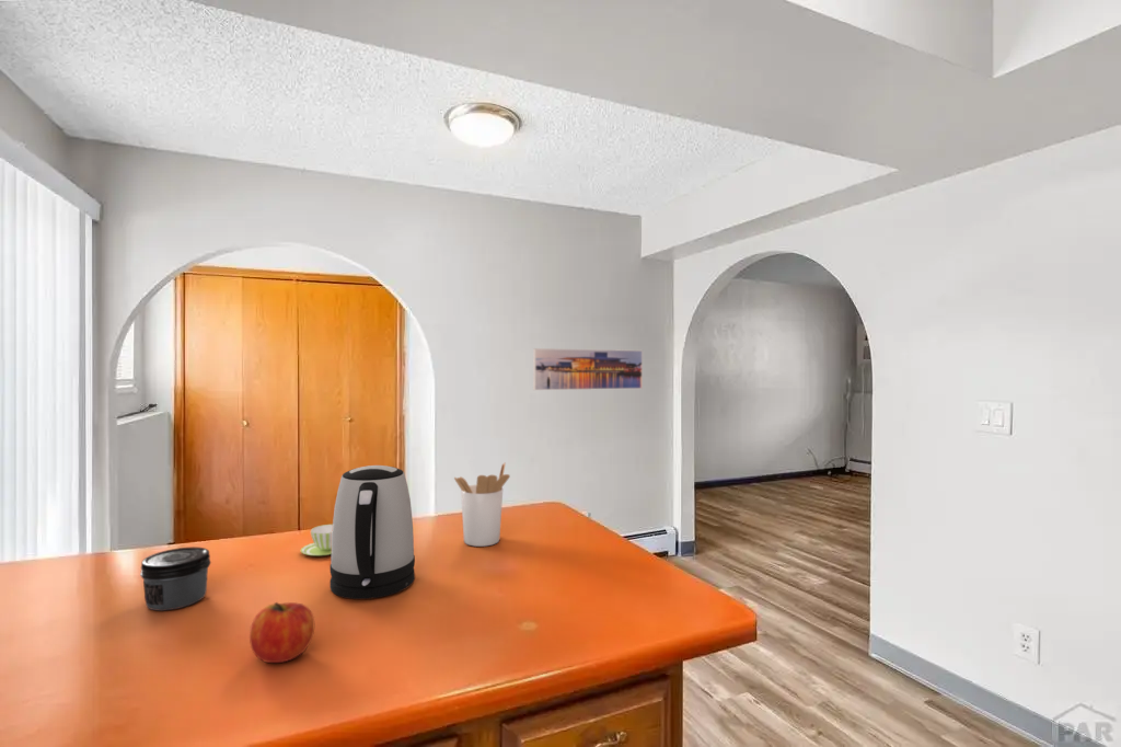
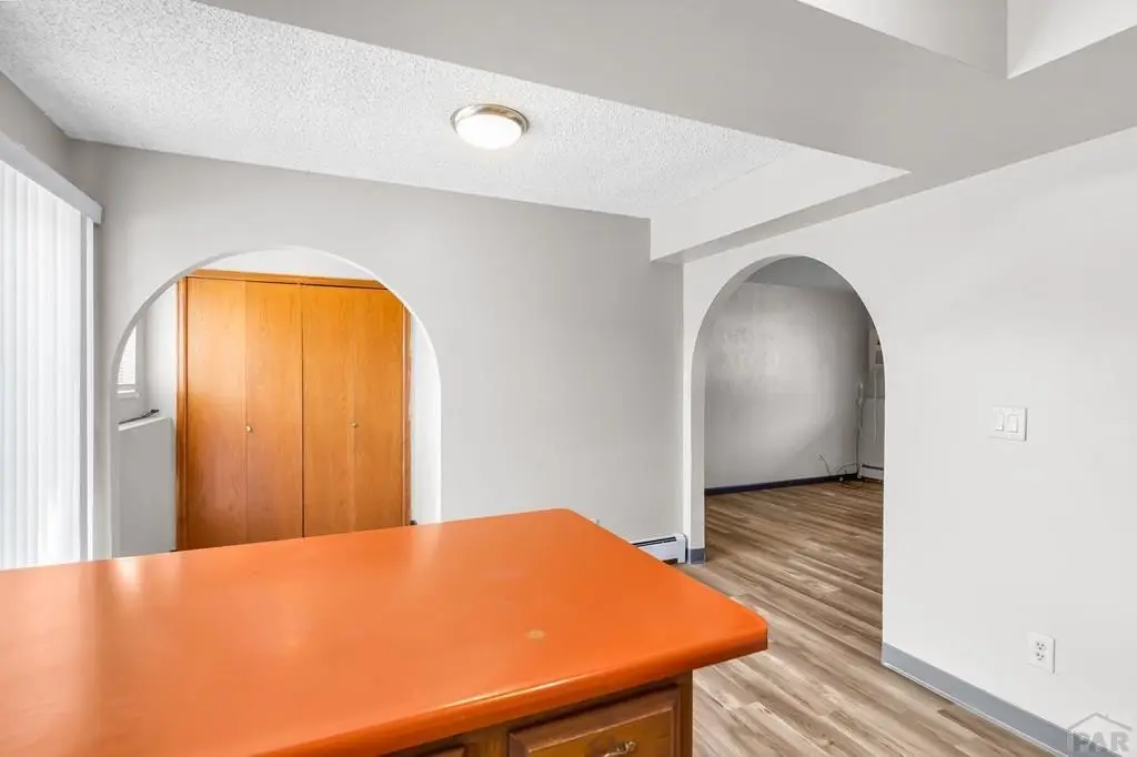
- fruit (282, 628)
- jar (176, 578)
- kettle (371, 528)
- cup (325, 539)
- utensil holder (485, 504)
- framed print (589, 369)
